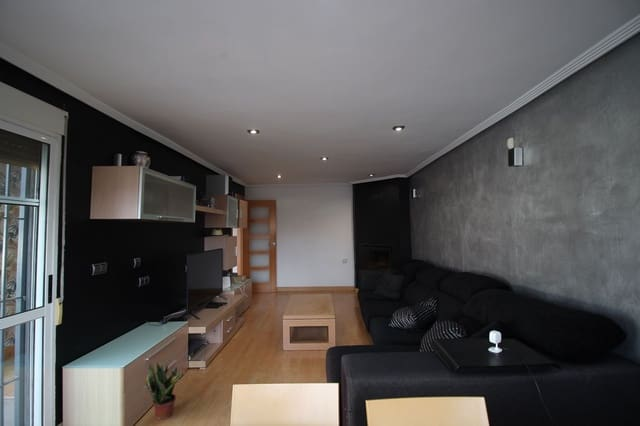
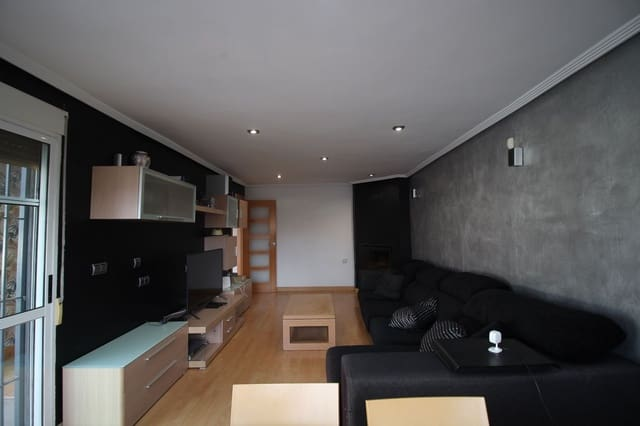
- potted plant (168, 384)
